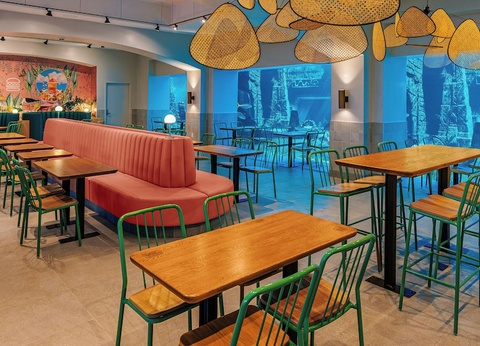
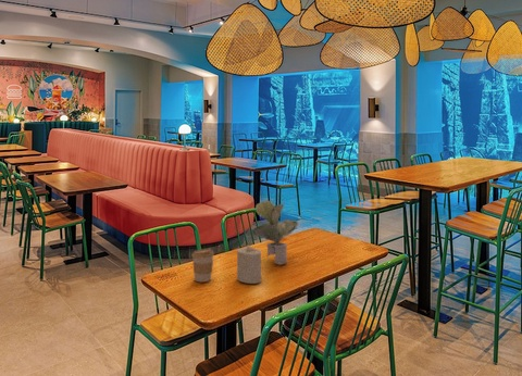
+ potted plant (272, 230)
+ candle (249, 262)
+ coffee cup (202, 264)
